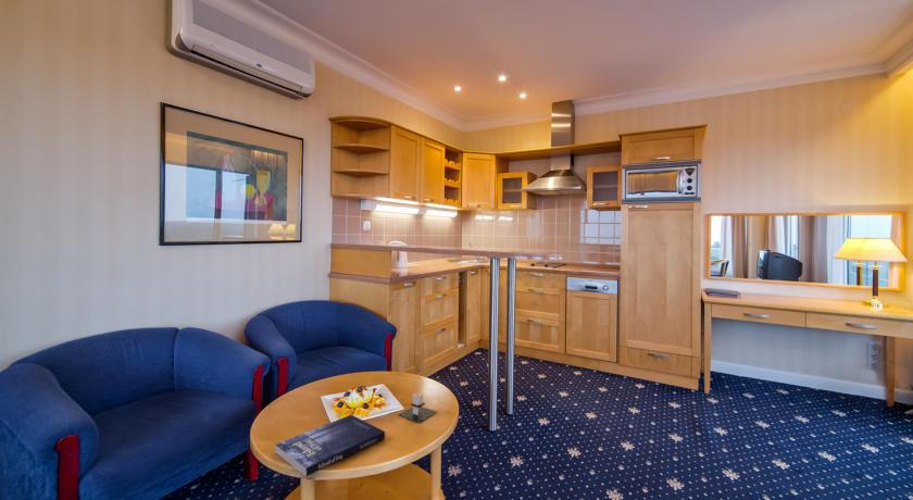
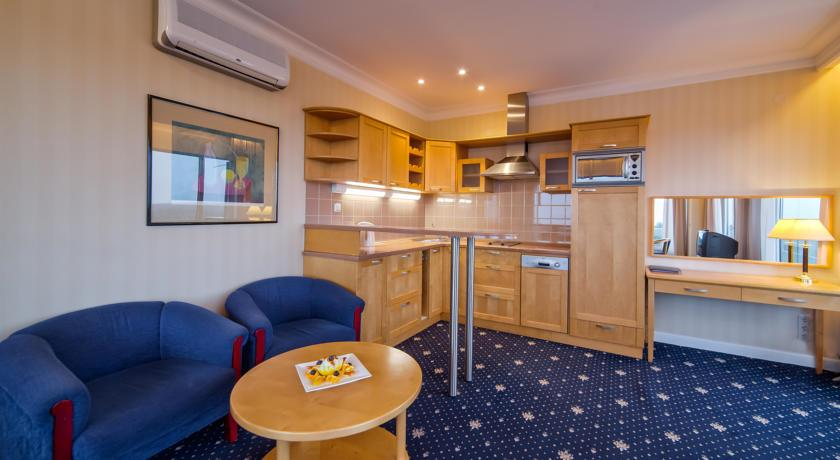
- book (332, 441)
- architectural model (417, 403)
